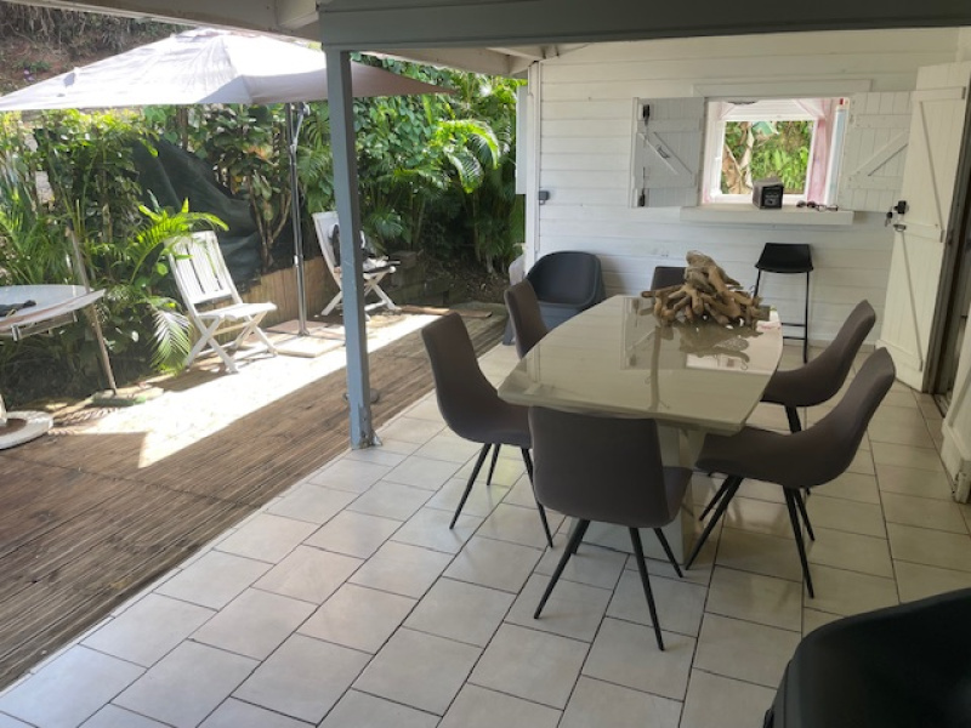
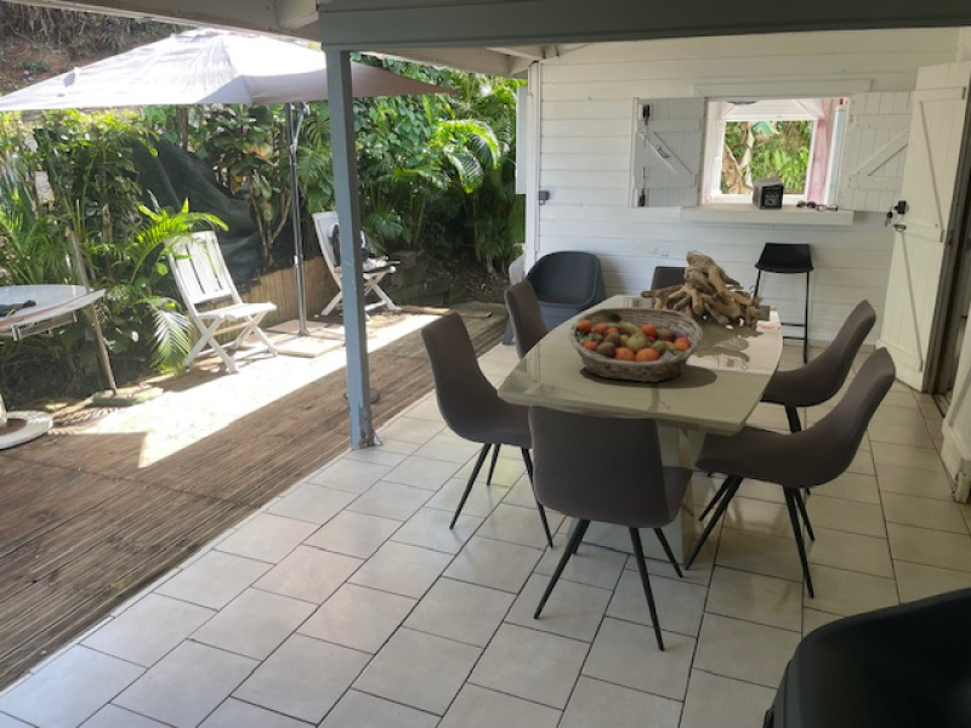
+ fruit basket (634, 343)
